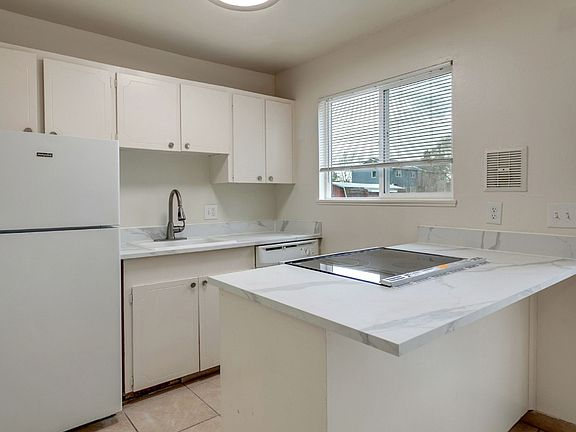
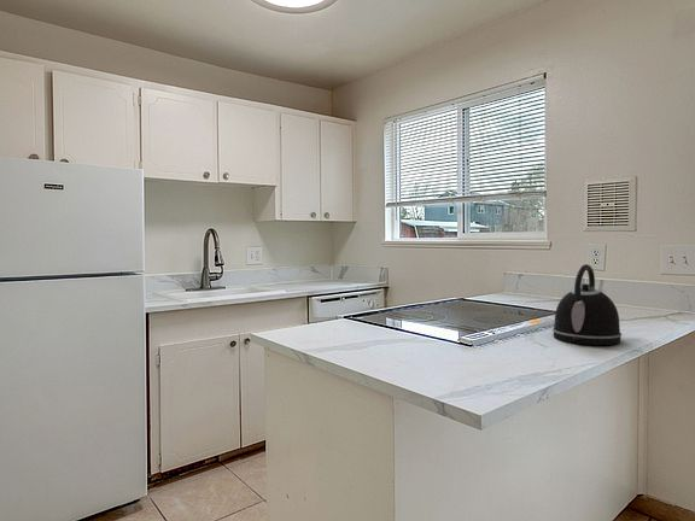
+ kettle (585, 302)
